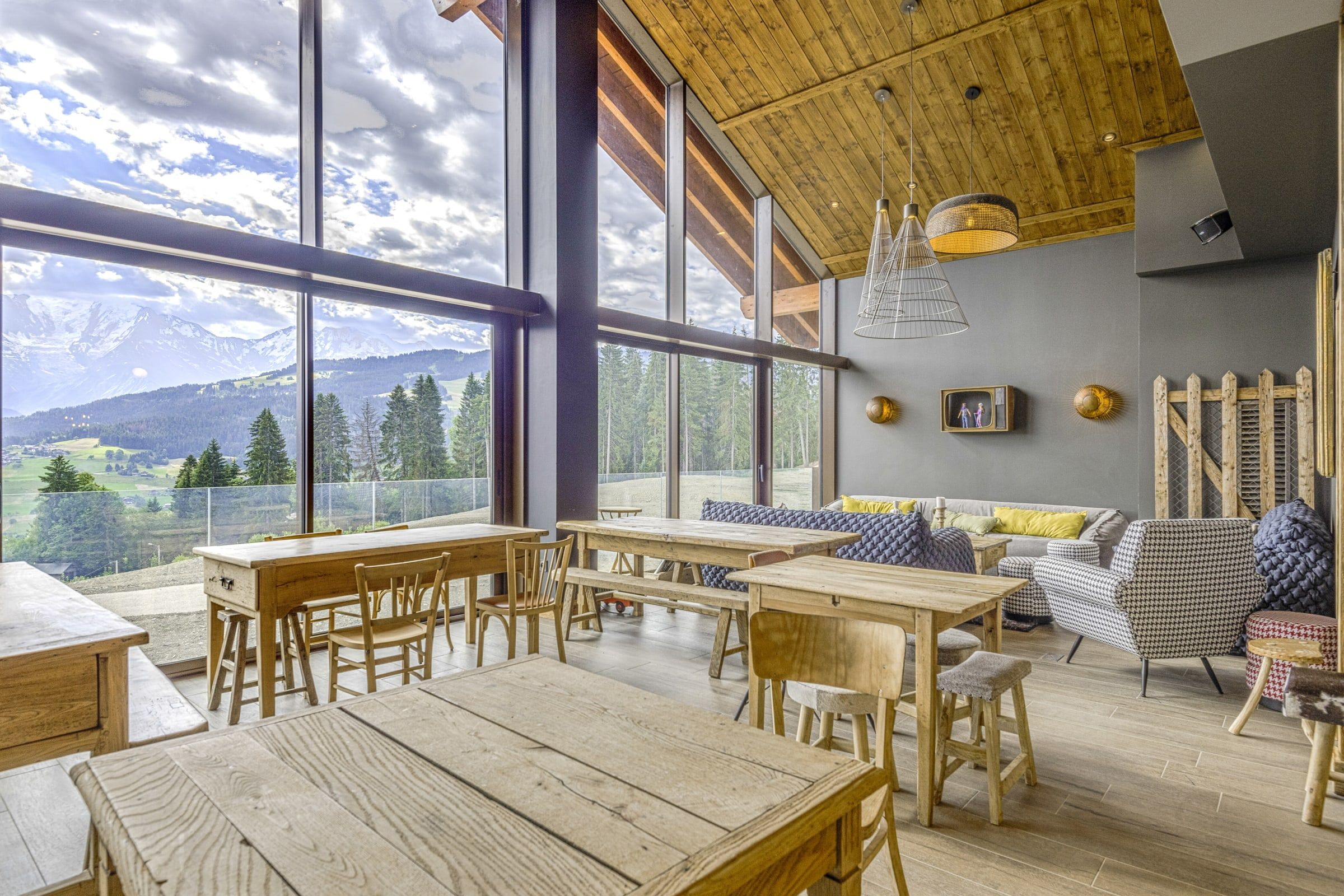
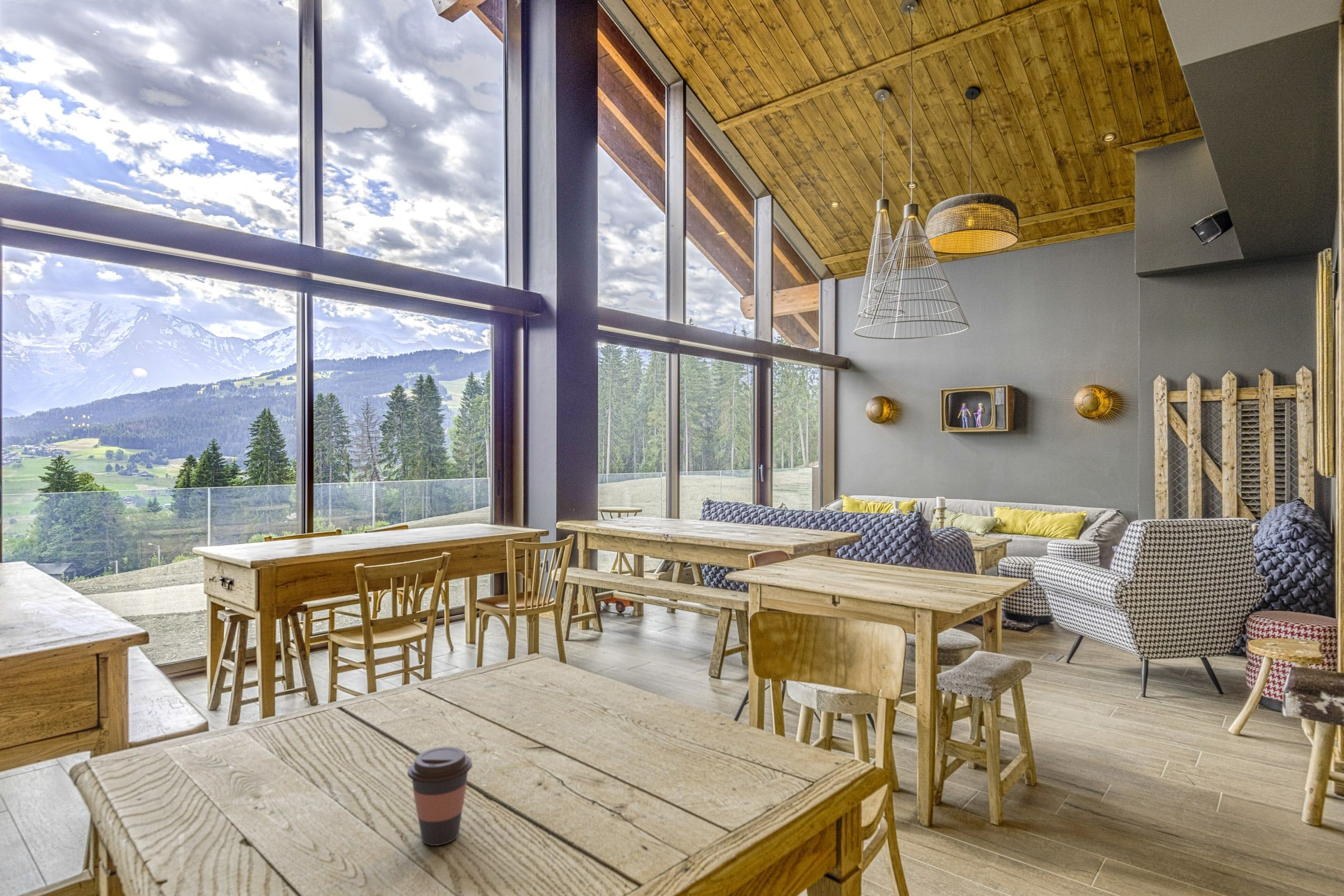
+ coffee cup (440, 796)
